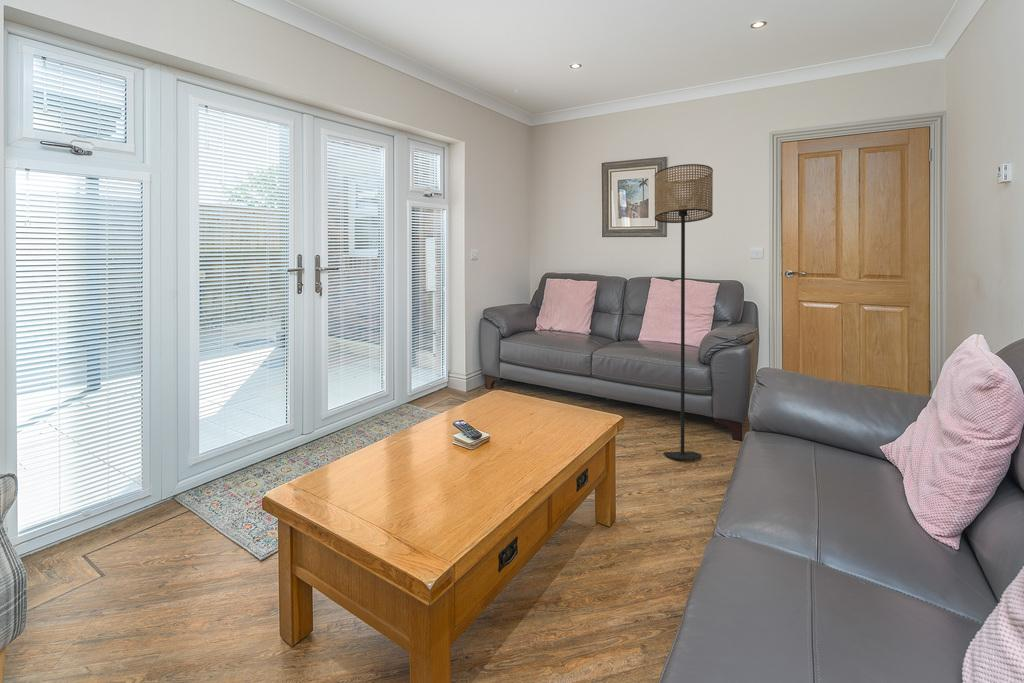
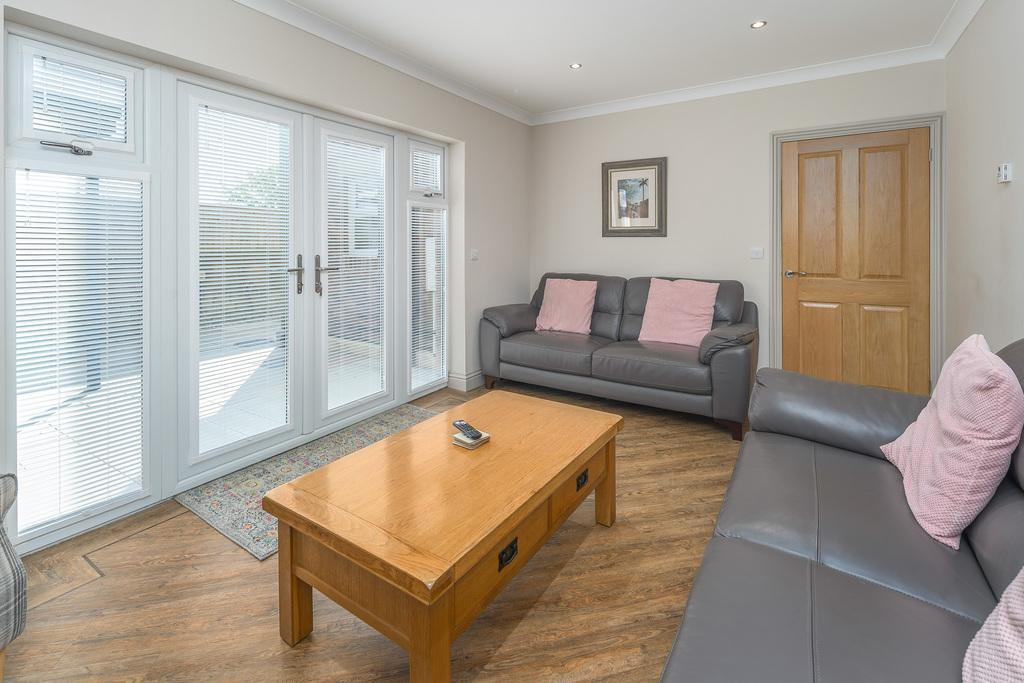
- floor lamp (682, 314)
